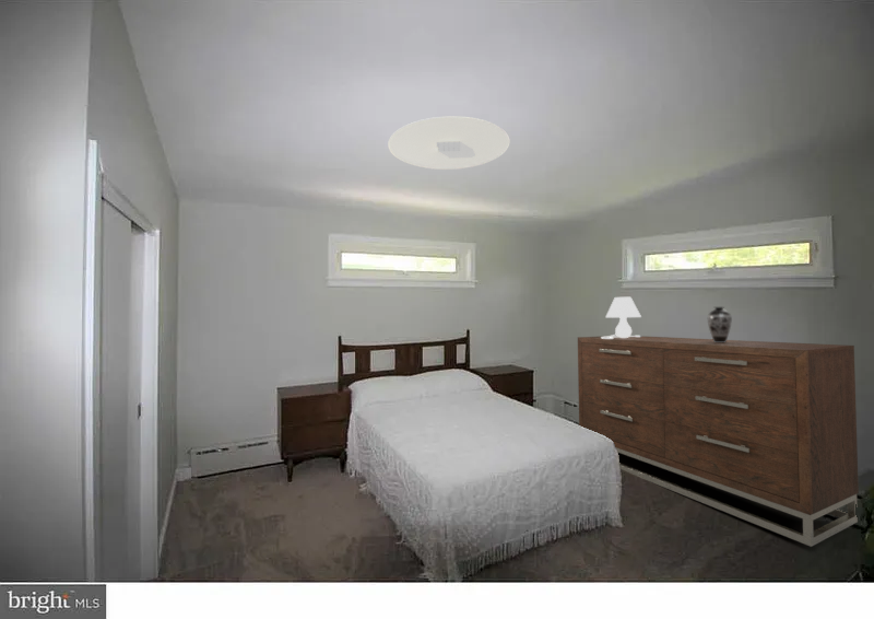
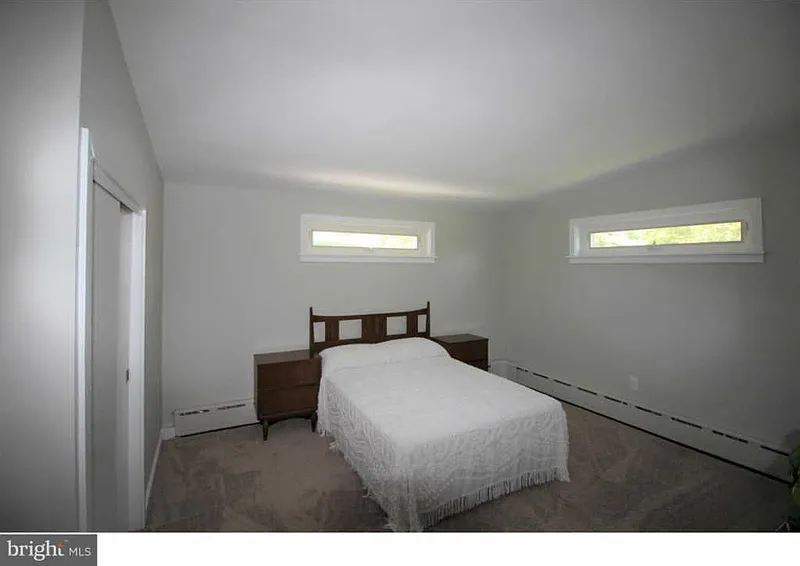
- table lamp (624, 317)
- ceiling light (448, 140)
- dresser (687, 410)
- decorative vase (719, 324)
